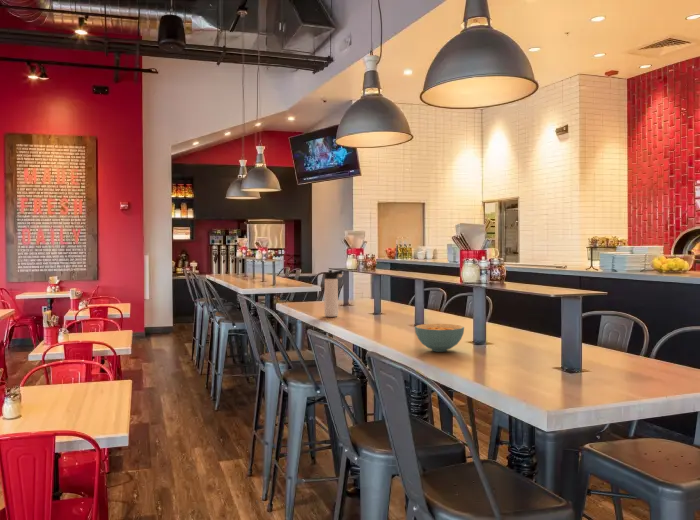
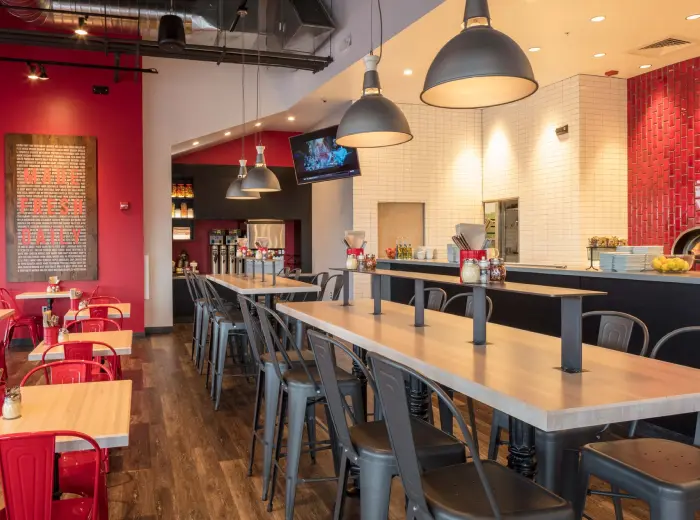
- cereal bowl (439, 338)
- thermos bottle (334, 293)
